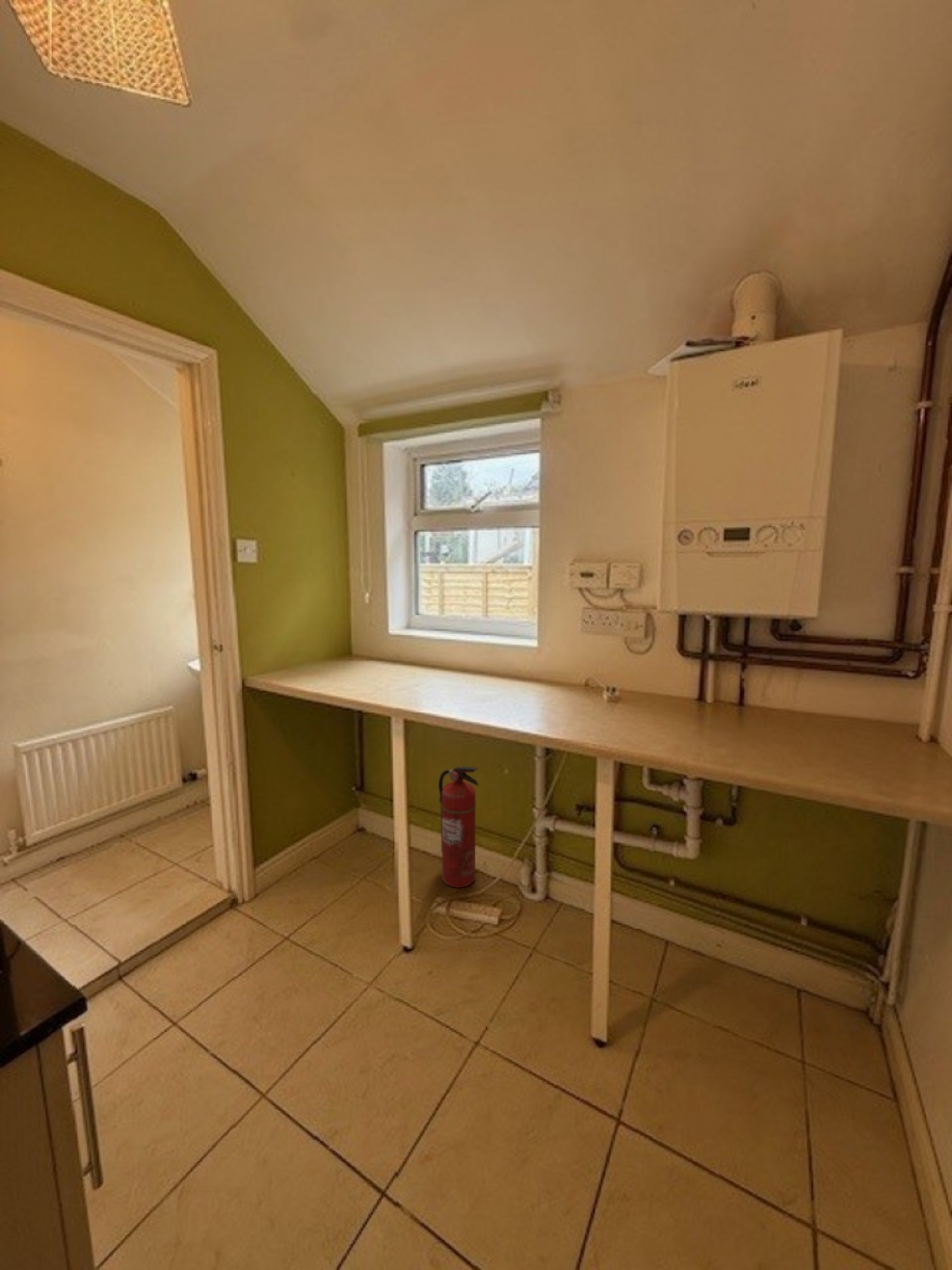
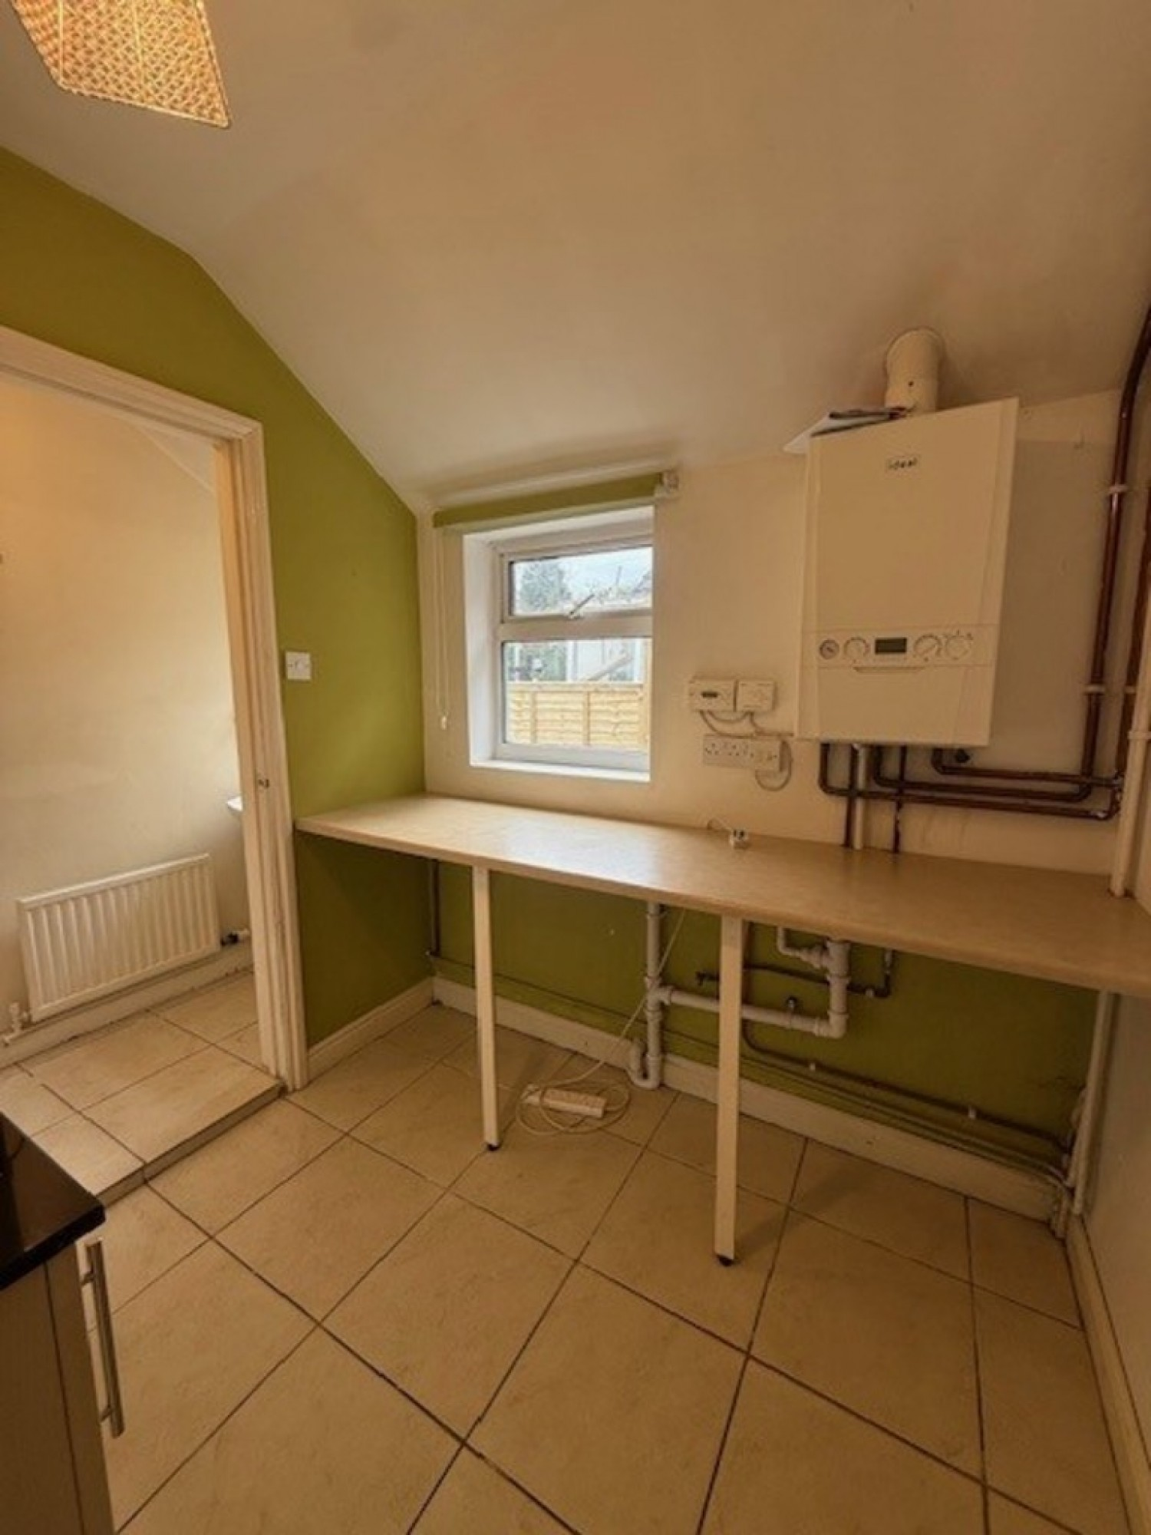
- fire extinguisher (458, 822)
